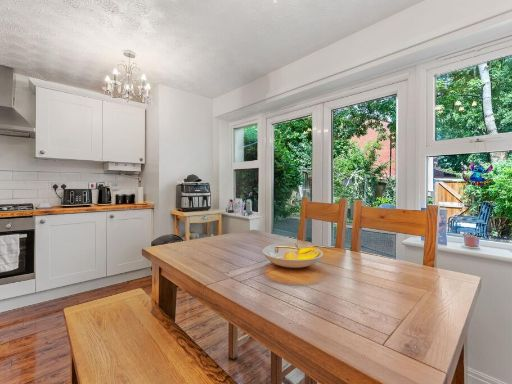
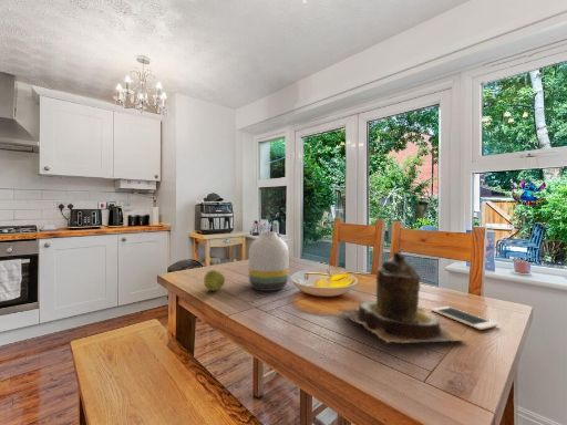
+ teapot (394, 290)
+ vase (268, 259)
+ cell phone (462, 317)
+ apple (214, 280)
